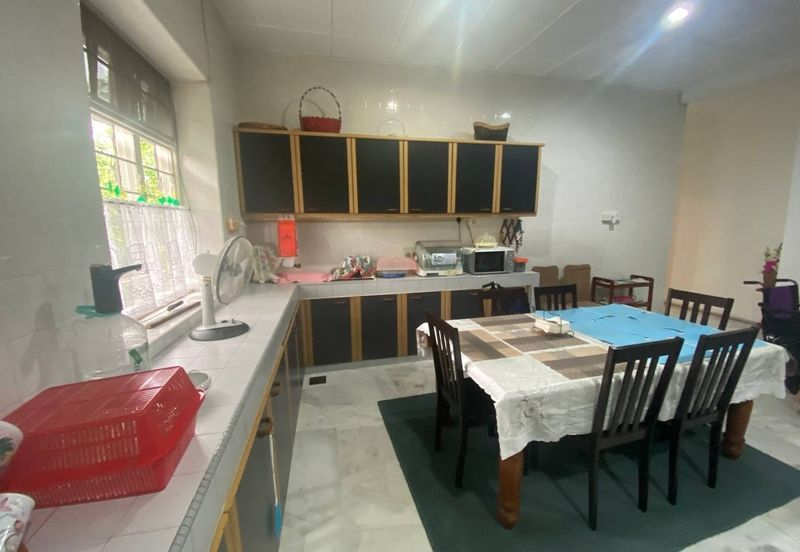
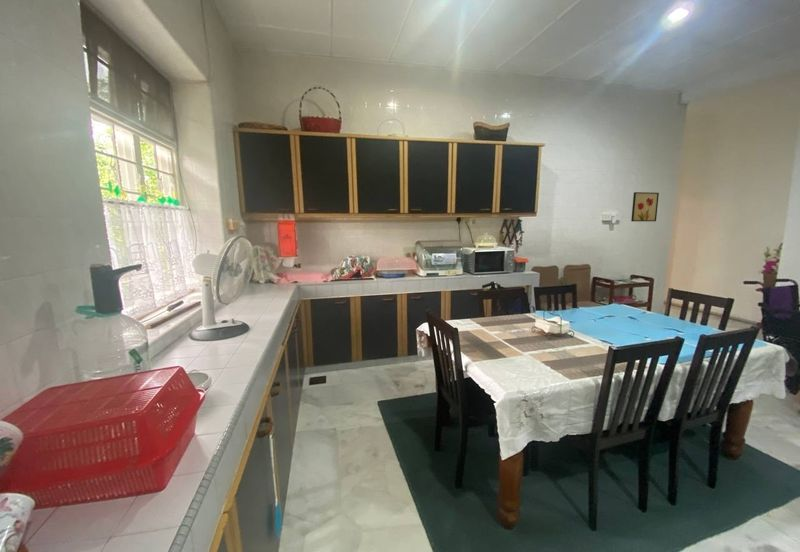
+ wall art (644, 207)
